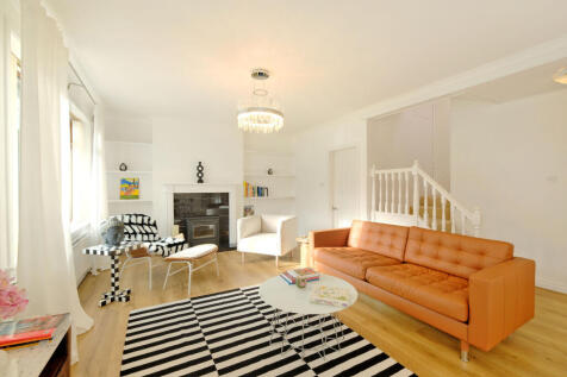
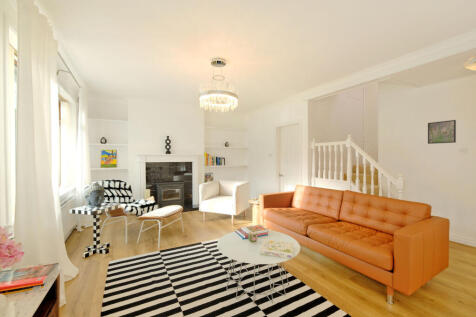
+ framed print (441, 132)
